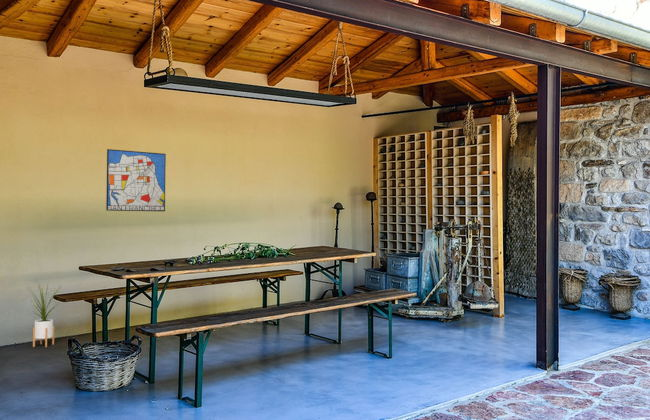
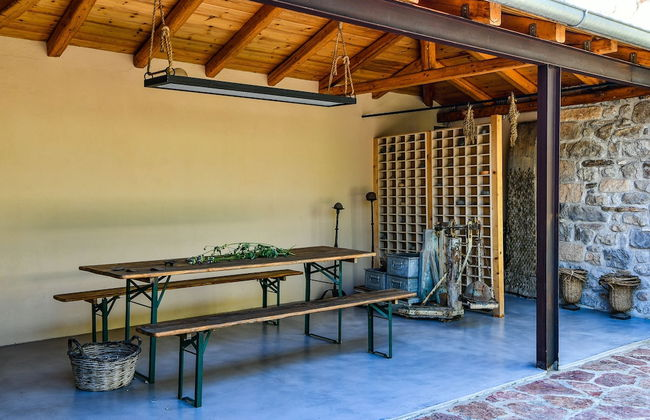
- wall art (136, 181)
- house plant (44, 312)
